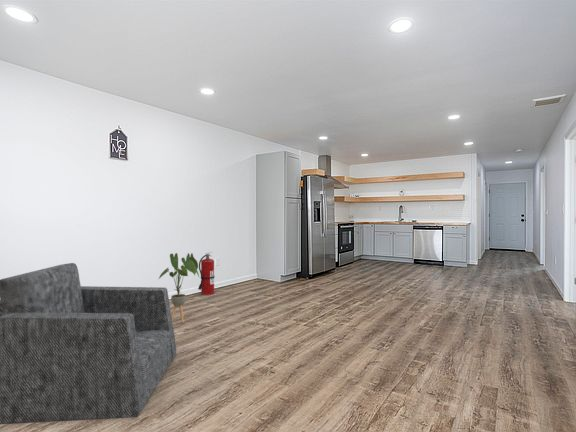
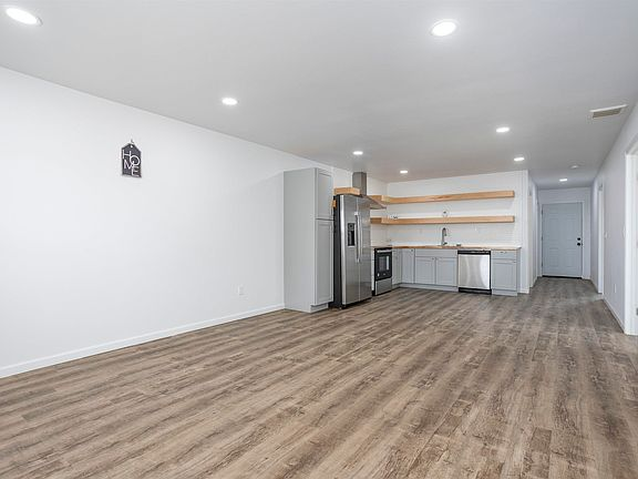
- house plant (181, 286)
- fire extinguisher (205, 273)
- armchair (97, 326)
